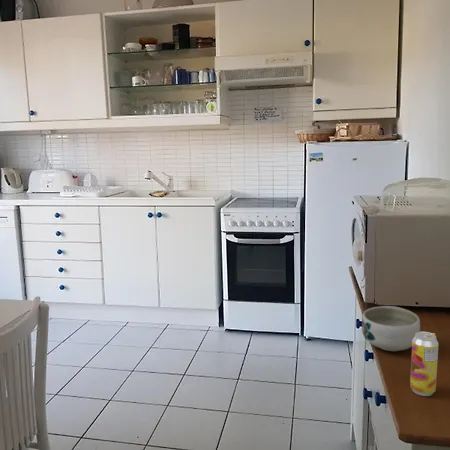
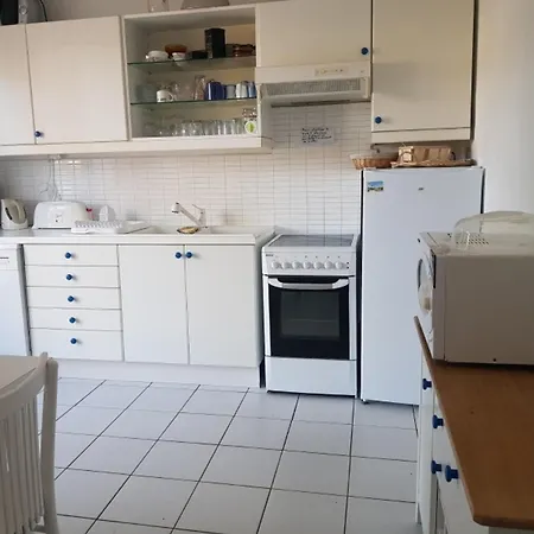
- bowl (390, 330)
- beverage can (424, 362)
